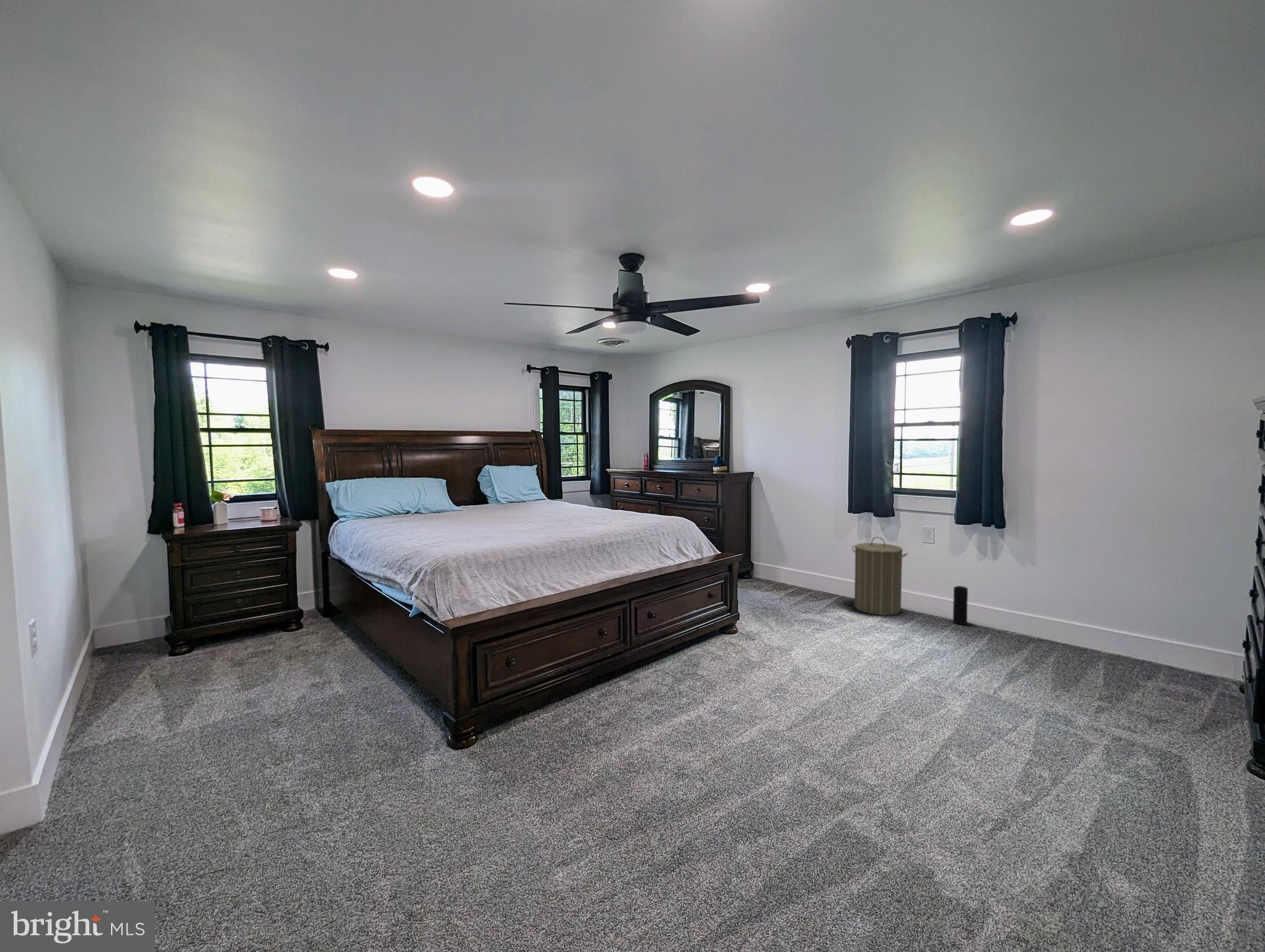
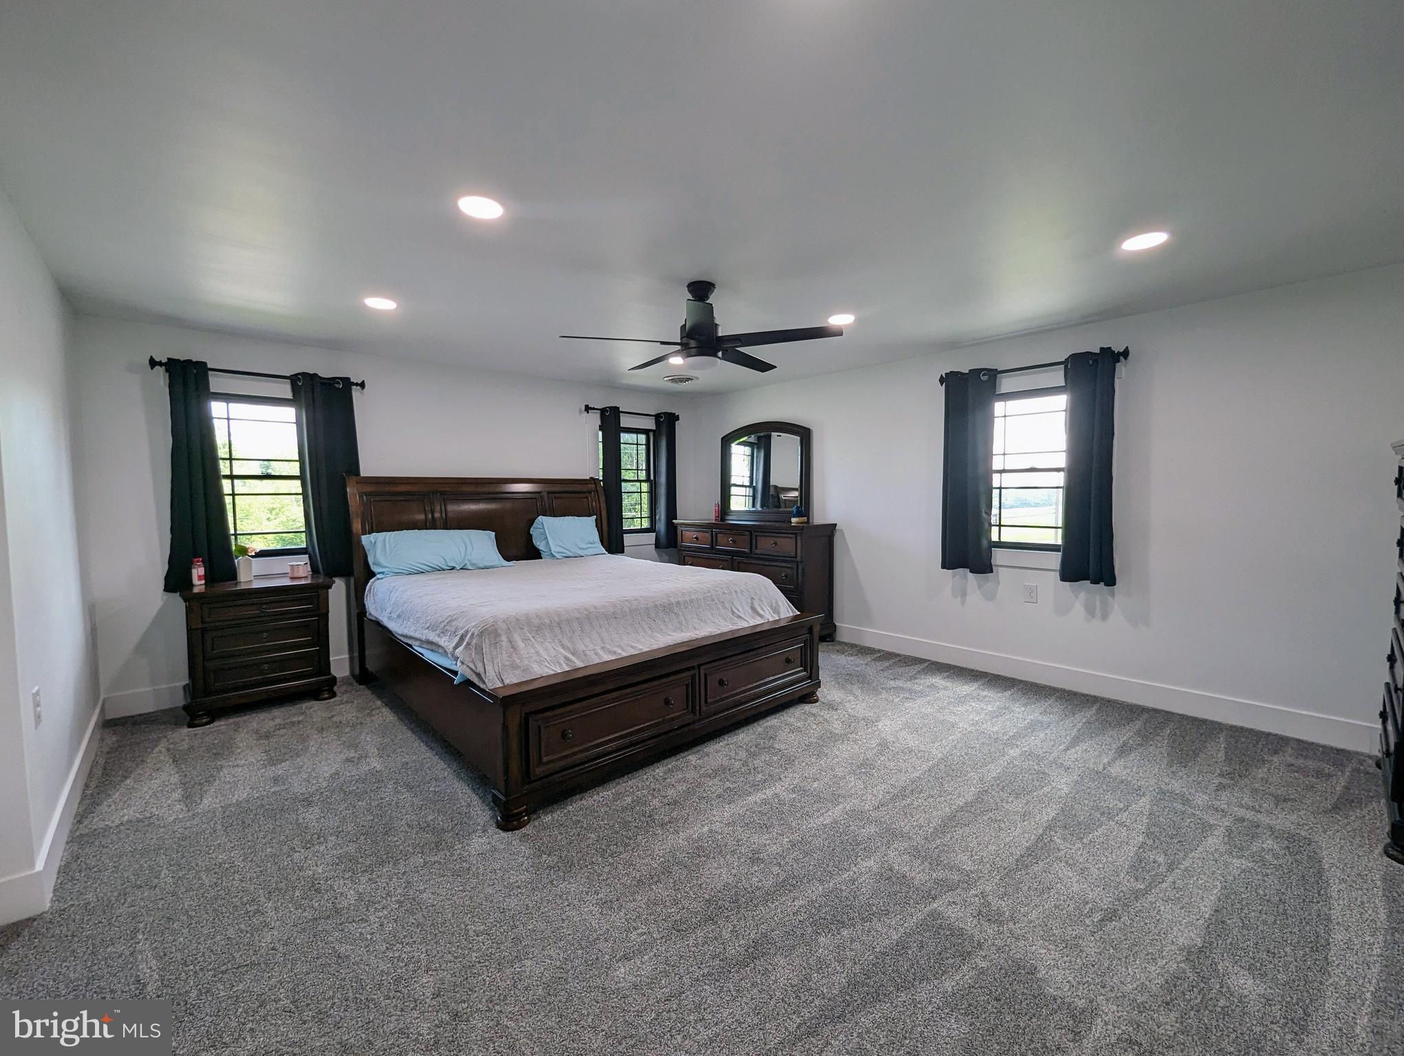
- laundry hamper (878, 573)
- speaker (960, 604)
